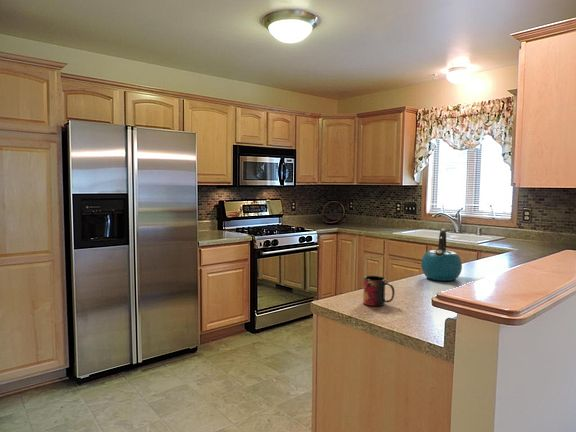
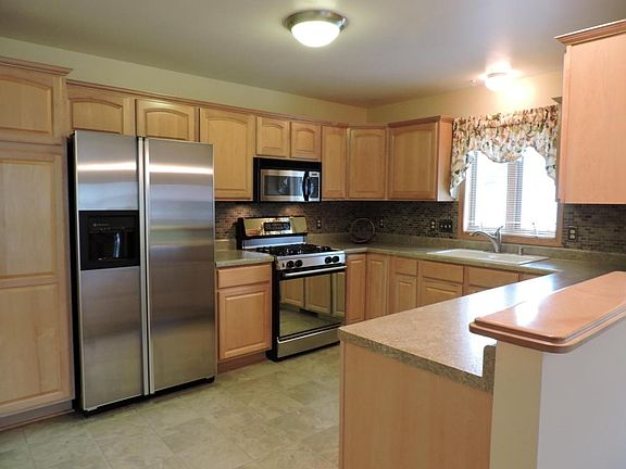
- kettle (441, 254)
- mug (378, 291)
